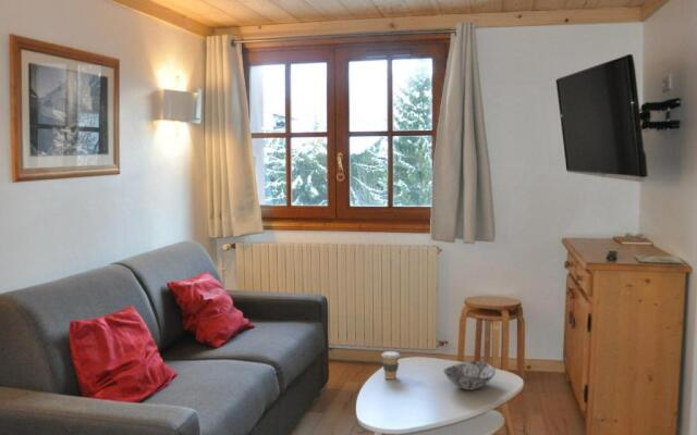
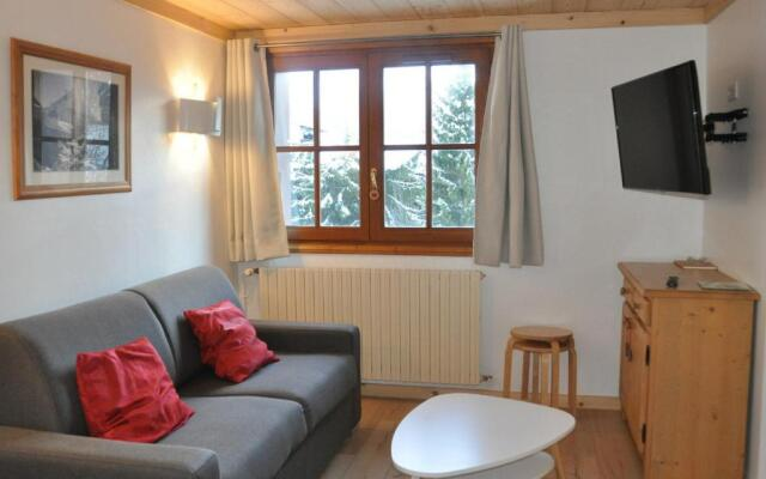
- coffee cup (390, 365)
- decorative bowl (468, 376)
